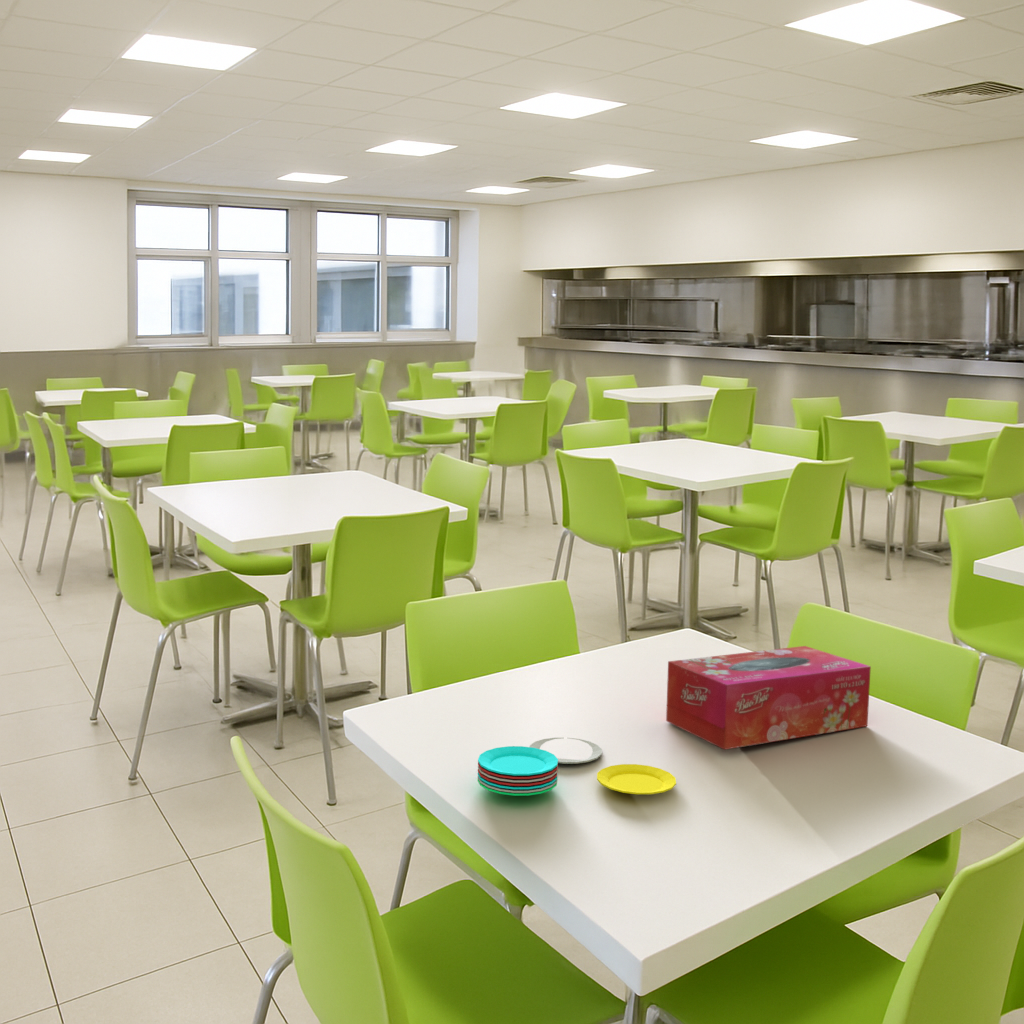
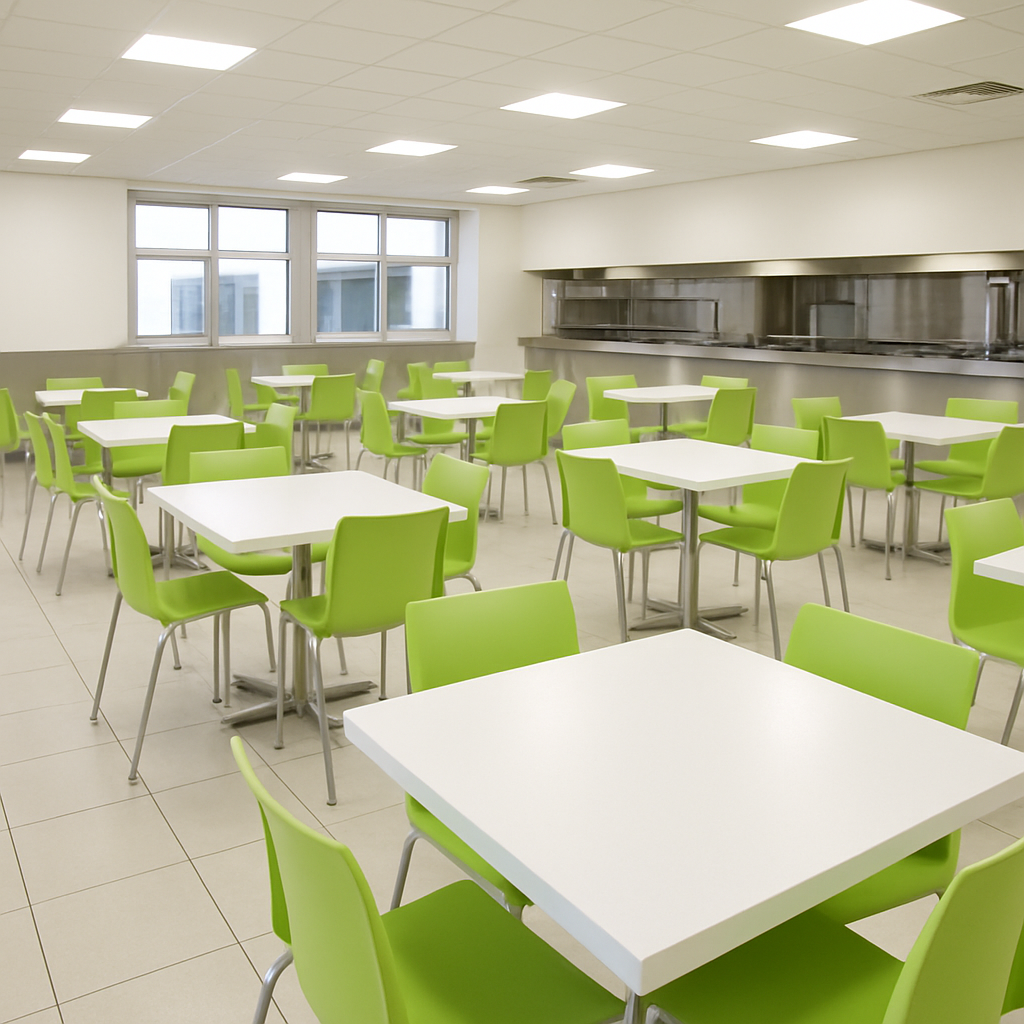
- tissue box (767, 693)
- plate (568, 759)
